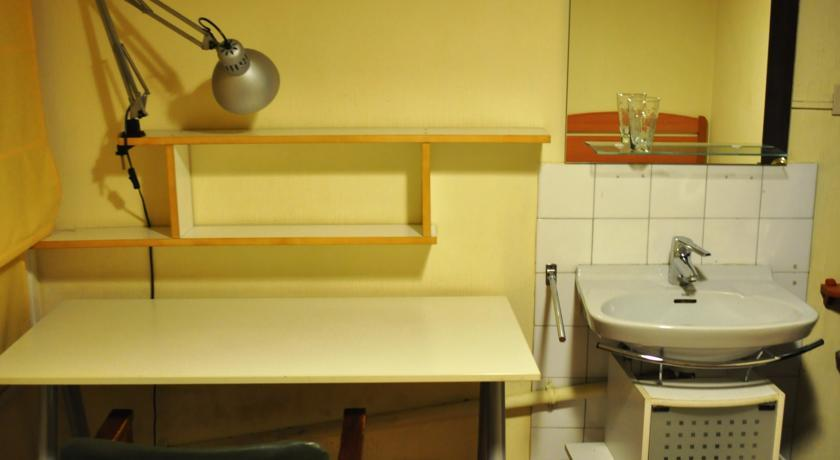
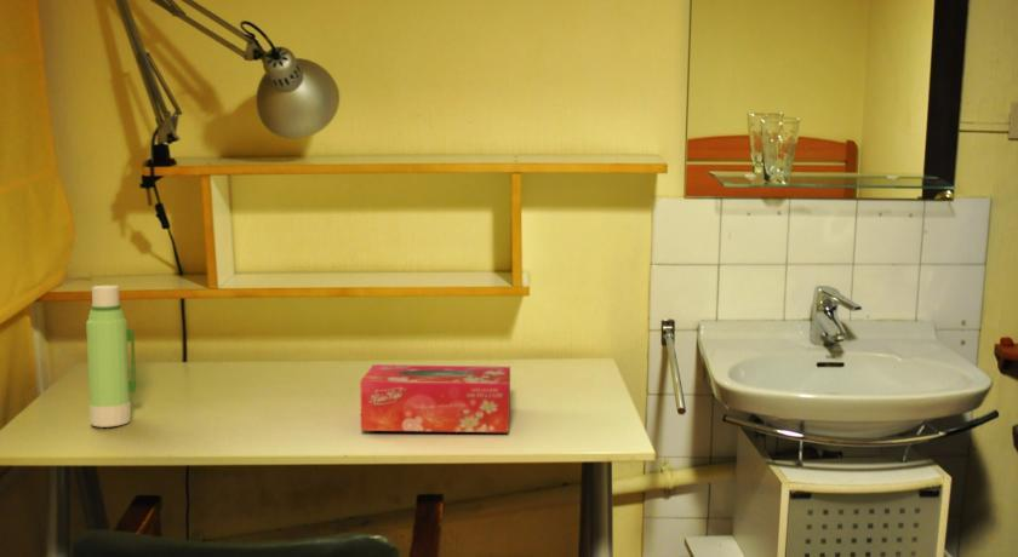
+ water bottle (109, 355)
+ tissue box (437, 397)
